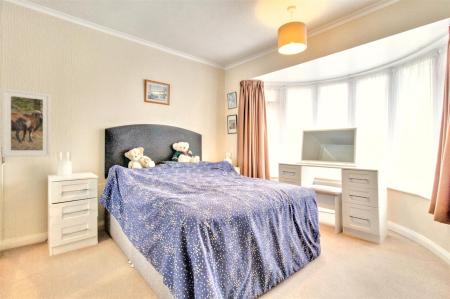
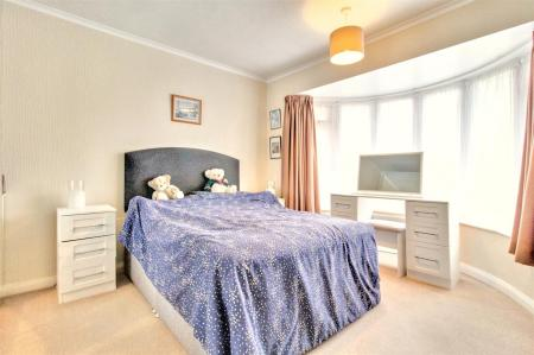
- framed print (27, 124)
